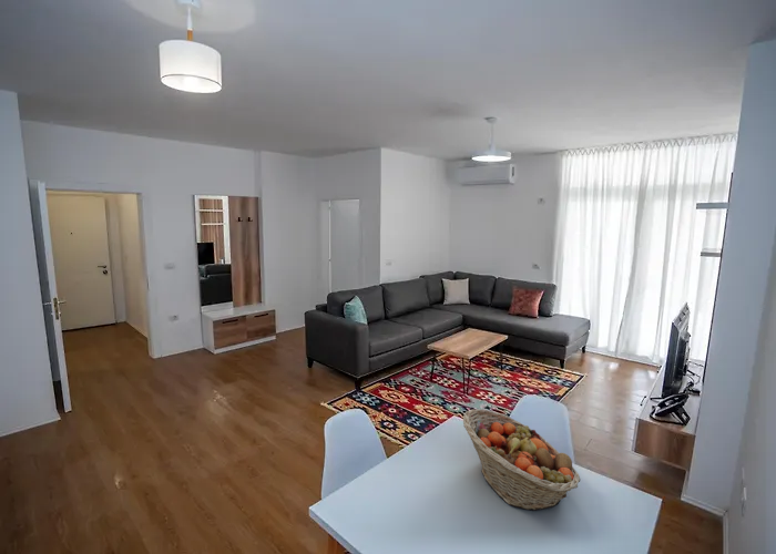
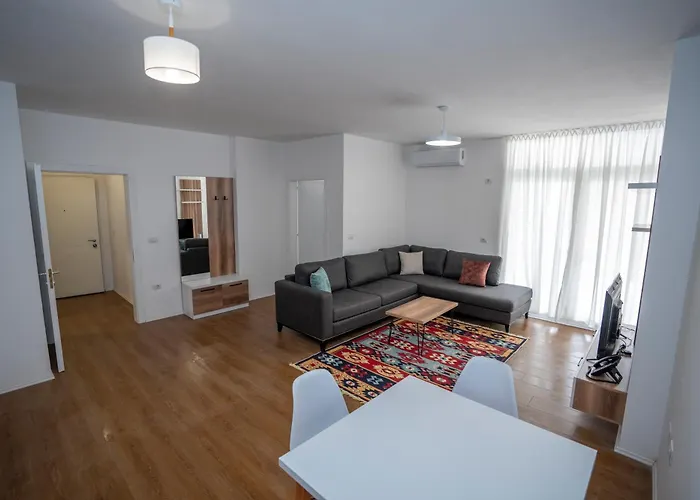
- fruit basket (515, 453)
